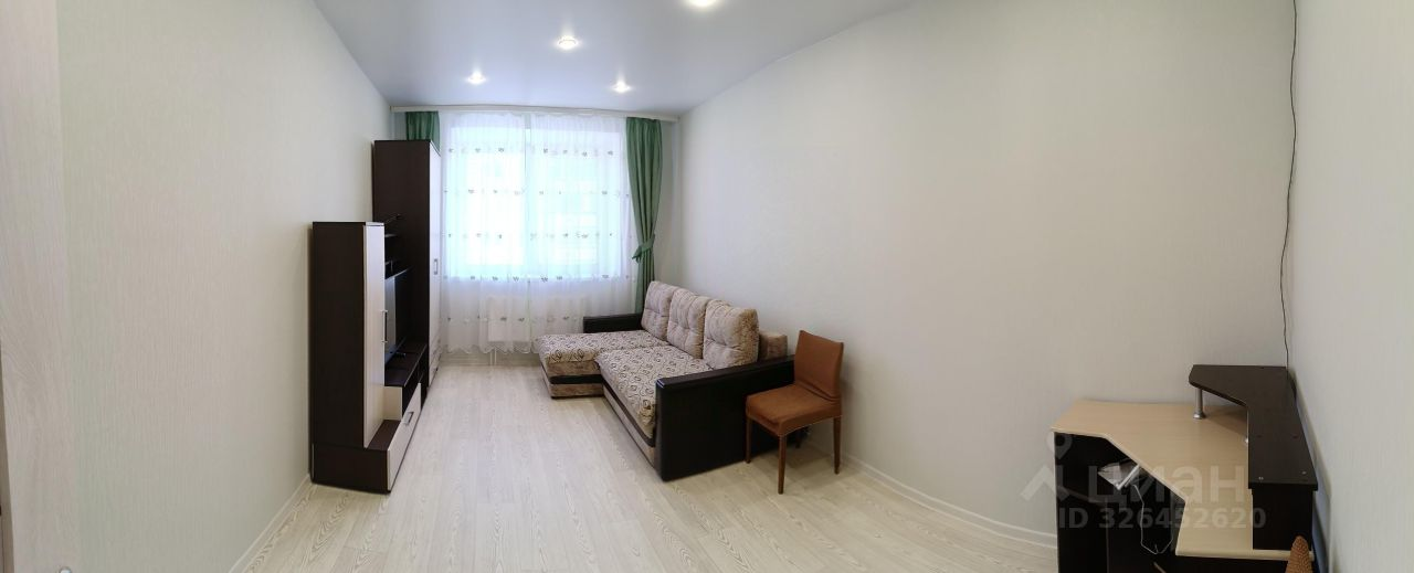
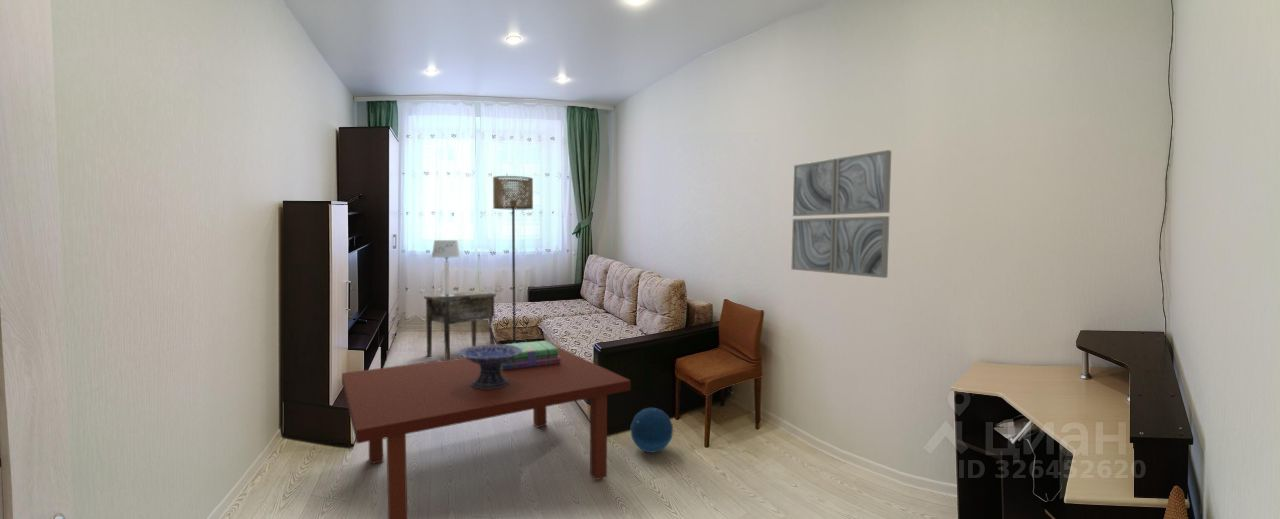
+ table lamp (446, 268)
+ decorative bowl (490, 366)
+ wall art (836, 214)
+ stack of books (526, 354)
+ ball (651, 429)
+ floor lamp (513, 277)
+ coffee table (484, 418)
+ side table (461, 322)
